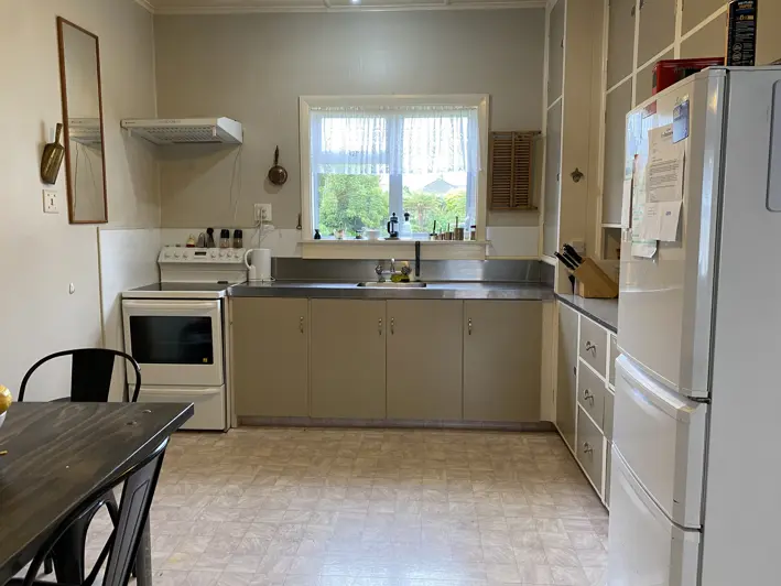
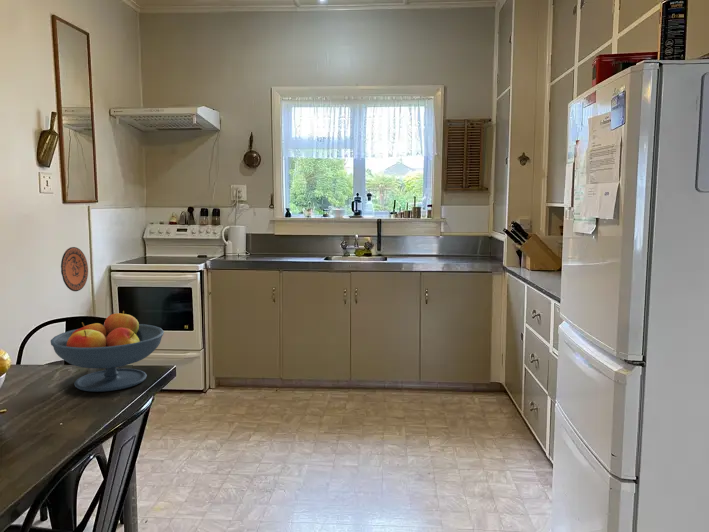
+ fruit bowl (110, 349)
+ decorative plate (74, 269)
